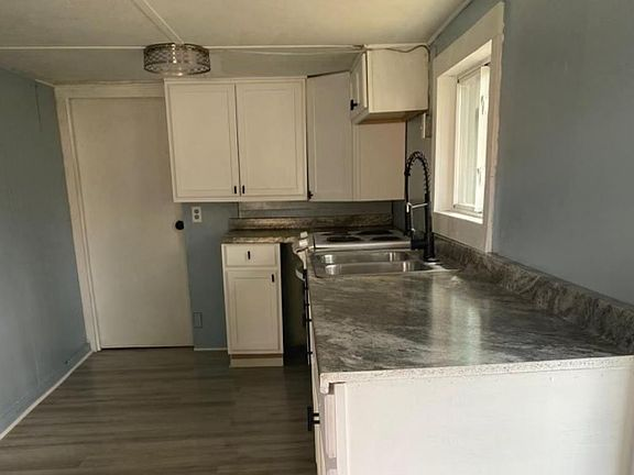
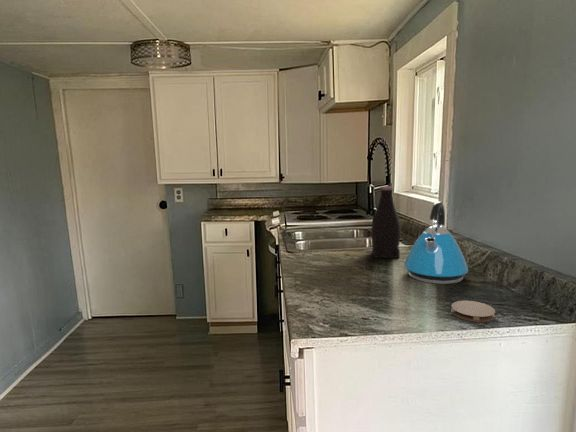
+ kettle (436, 238)
+ bottle (386, 221)
+ coaster (472, 310)
